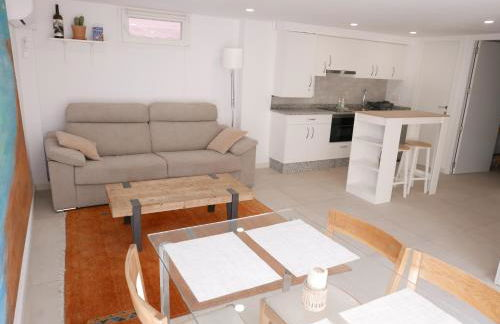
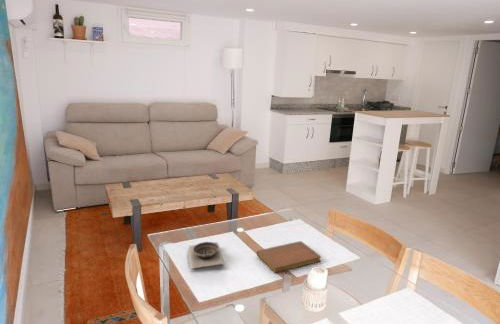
+ notebook (288, 255)
+ bowl (205, 252)
